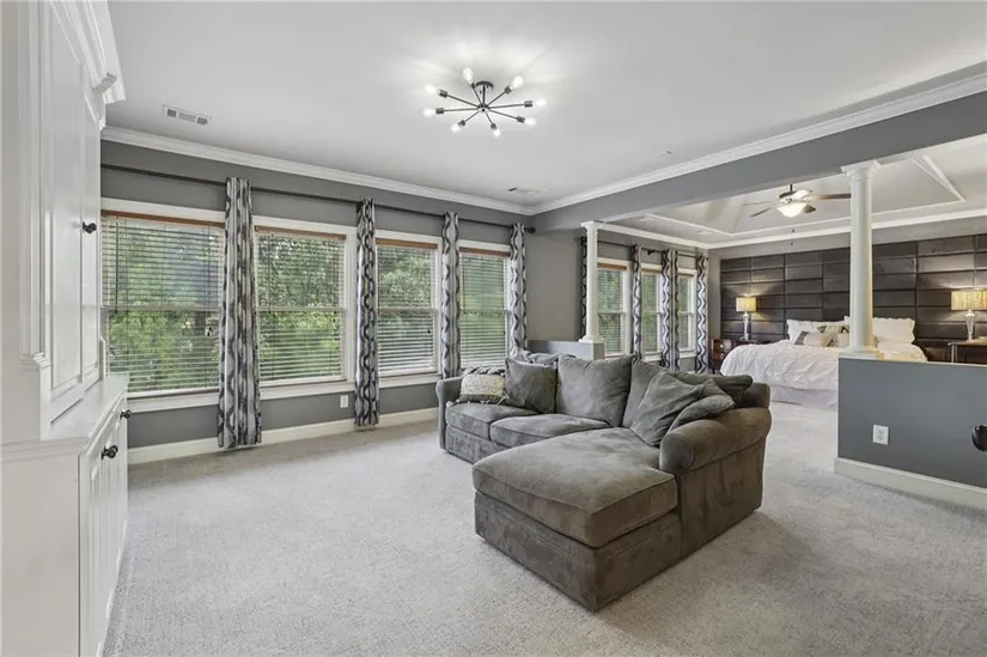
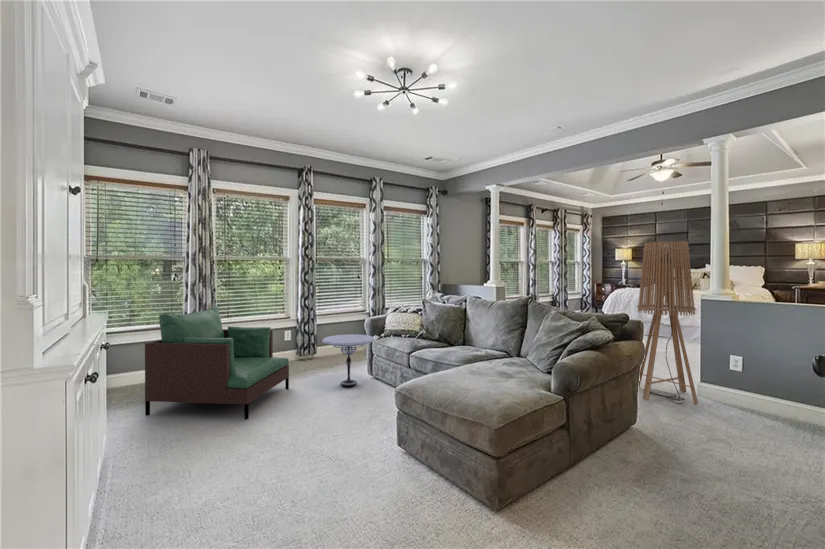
+ floor lamp (665, 314)
+ armchair (224, 355)
+ side table (348, 361)
